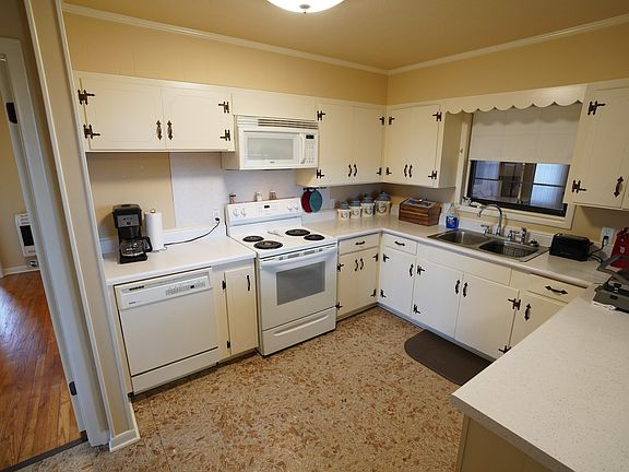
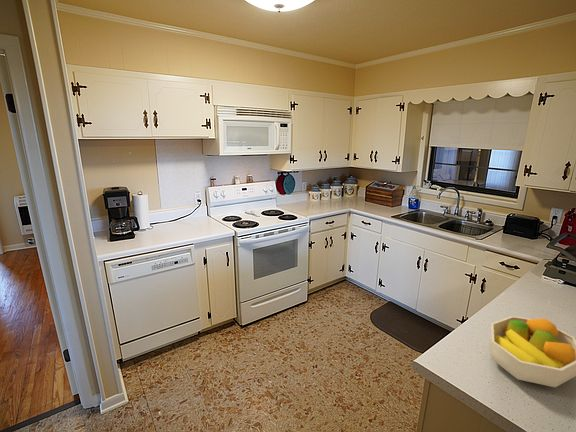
+ fruit bowl (532, 345)
